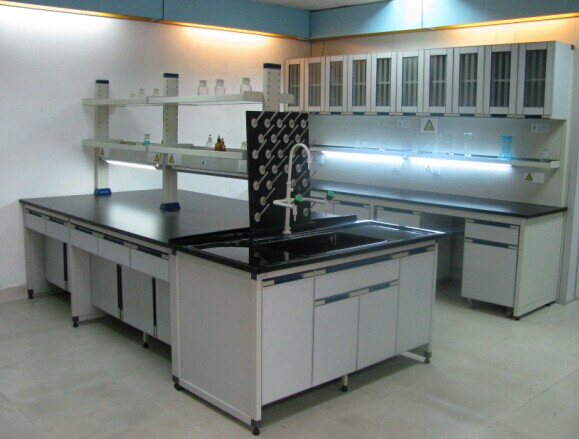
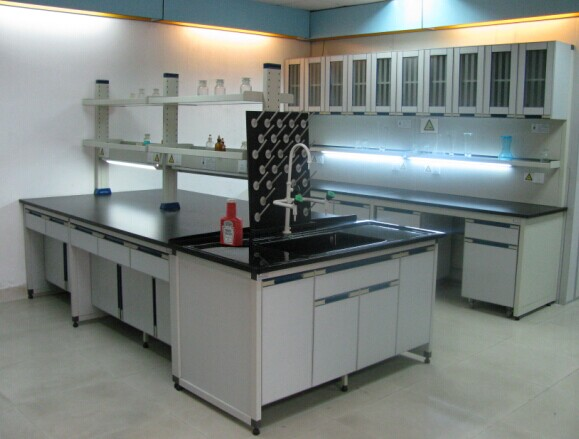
+ soap bottle (231, 221)
